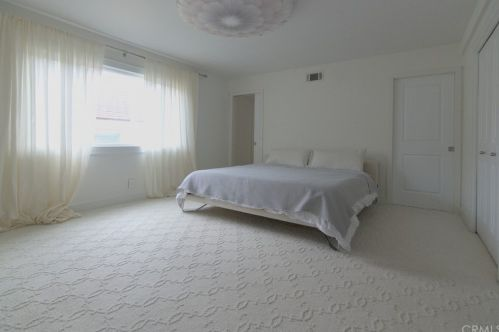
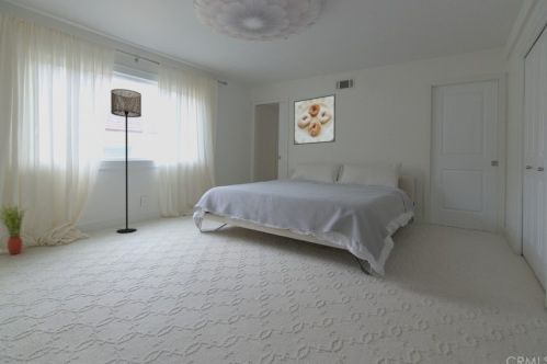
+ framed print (314, 121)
+ floor lamp (126, 161)
+ potted plant (12, 228)
